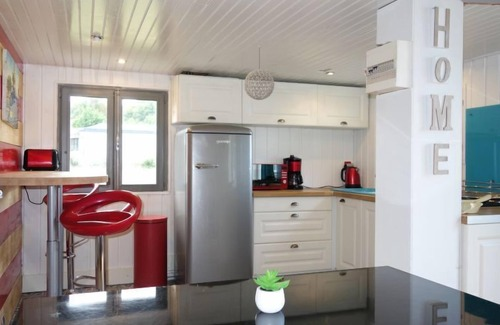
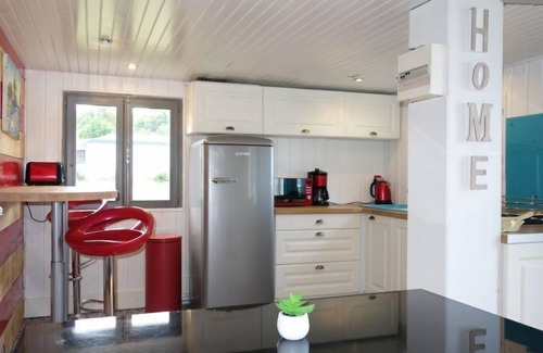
- pendant light (259, 73)
